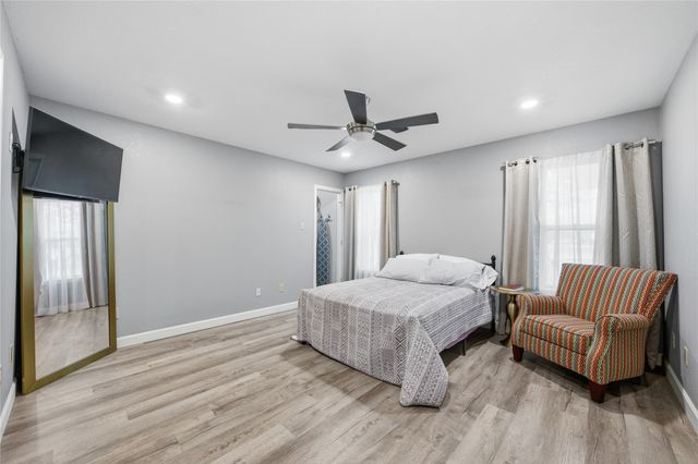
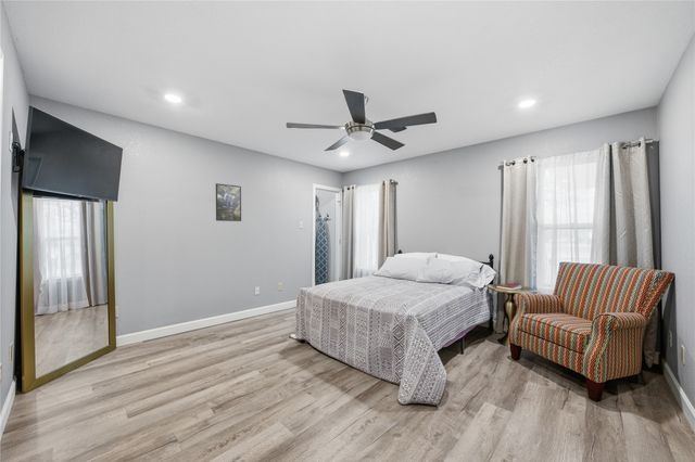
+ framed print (228, 203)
